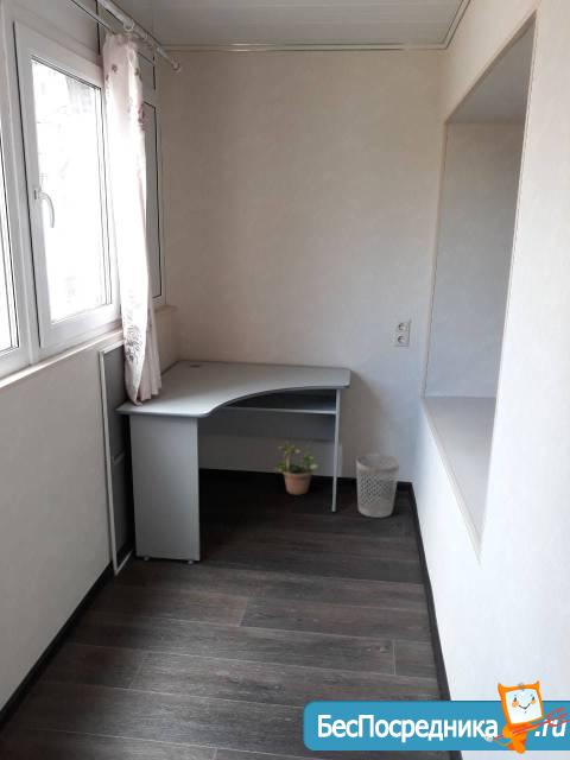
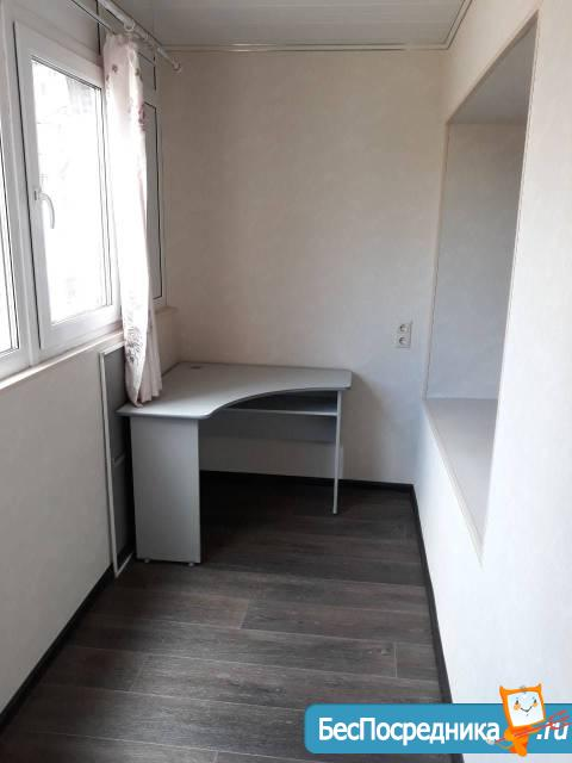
- wastebasket (376, 484)
- potted plant (297, 466)
